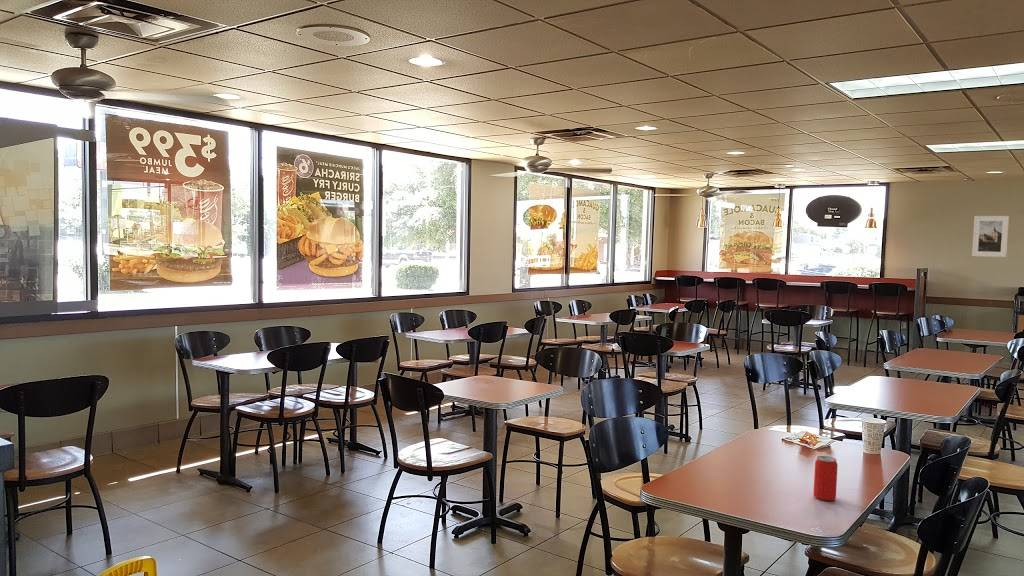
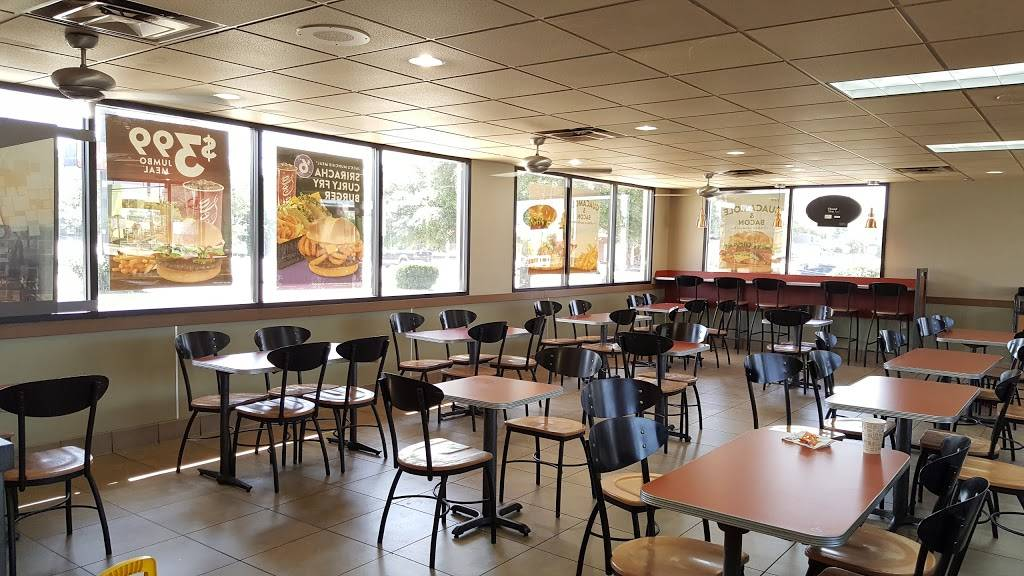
- beverage can (825, 478)
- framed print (990, 236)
